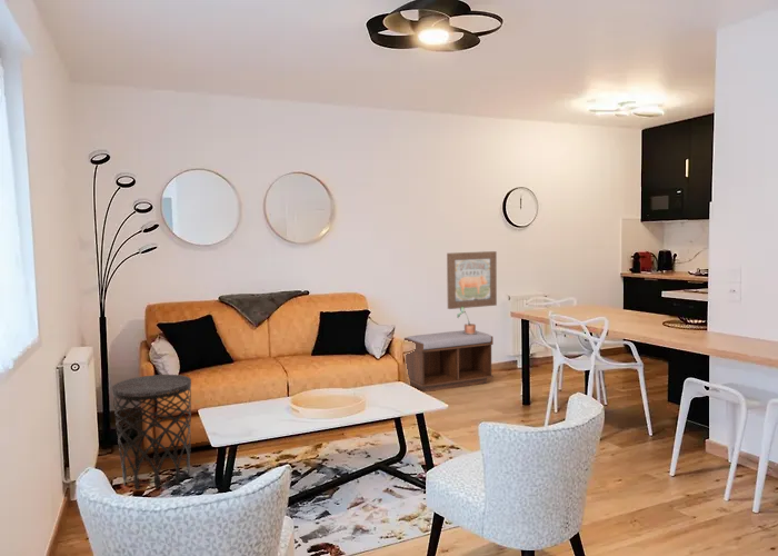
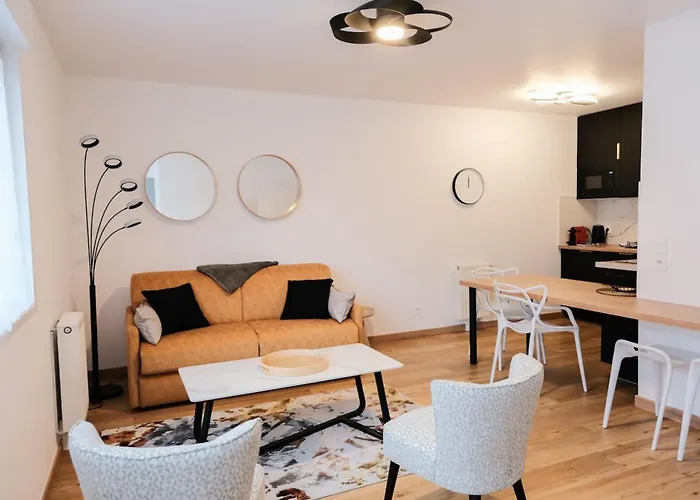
- potted plant (468, 319)
- bench (448, 358)
- wall art (471, 279)
- side table (156, 426)
